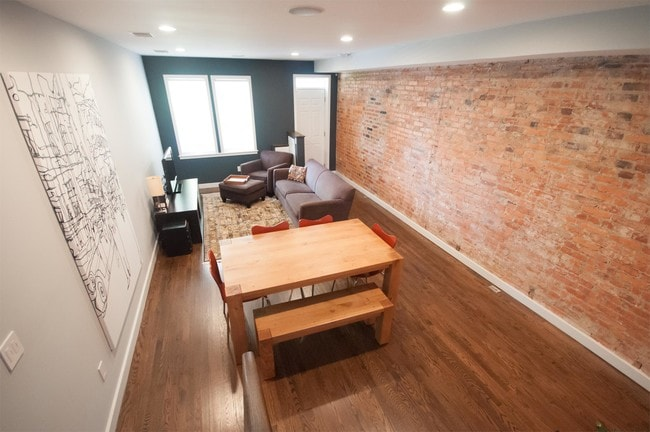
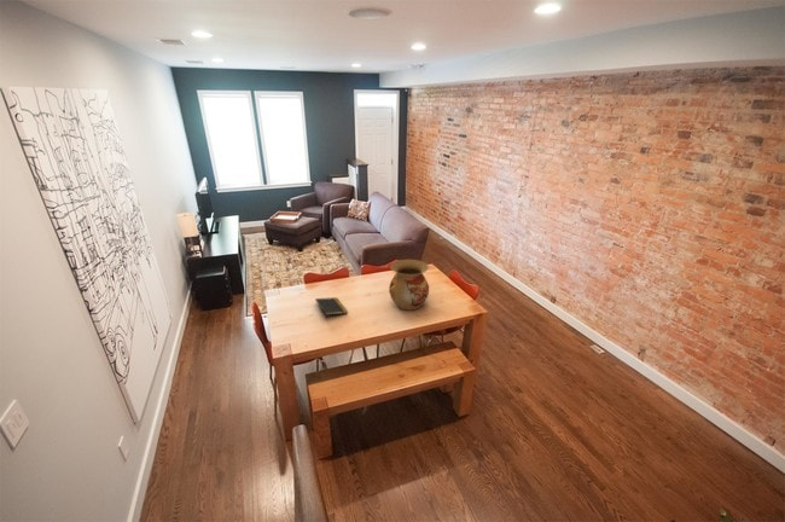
+ notepad (331, 306)
+ vase (408, 285)
